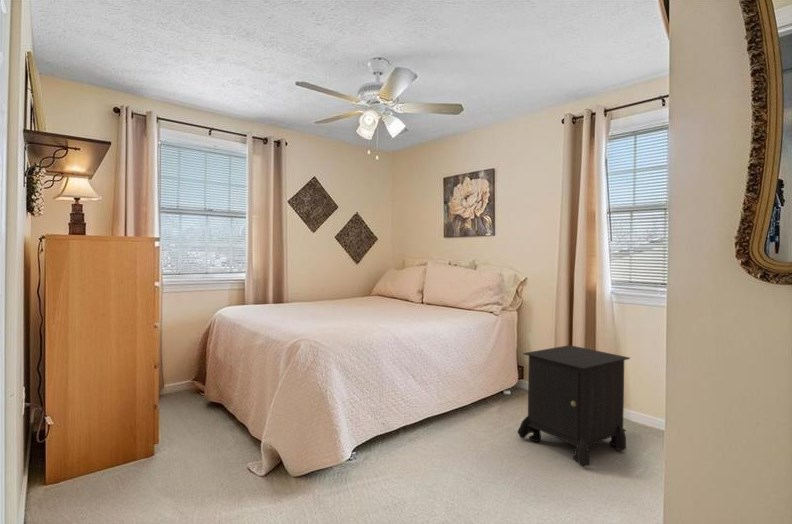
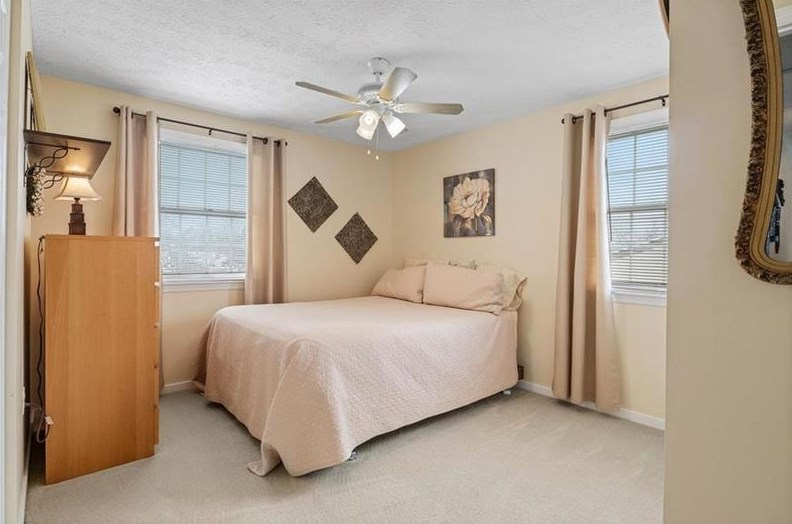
- nightstand (574, 399)
